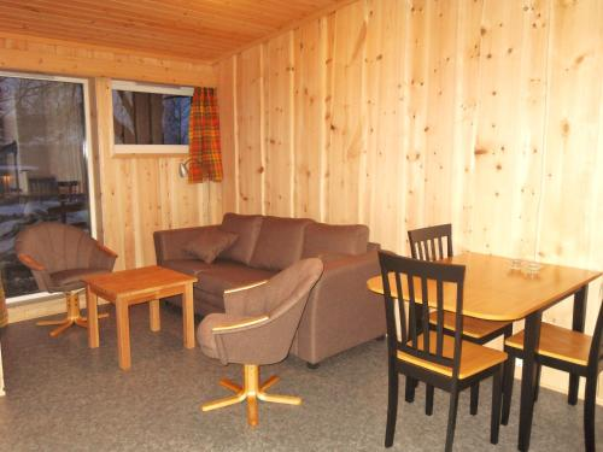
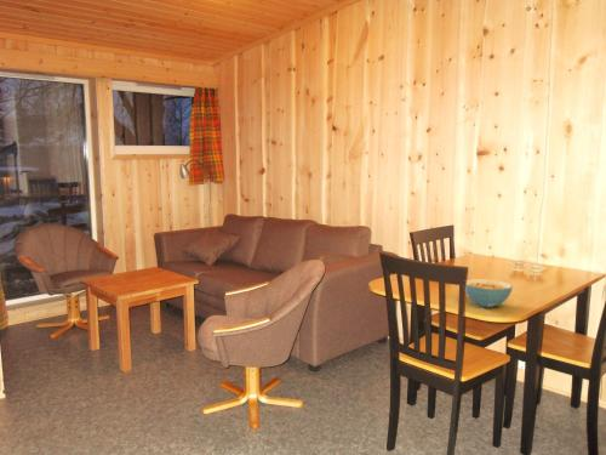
+ cereal bowl (486, 295)
